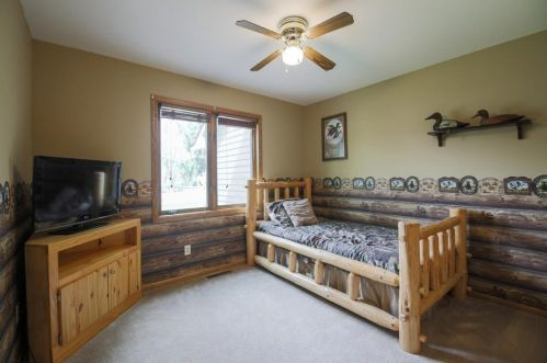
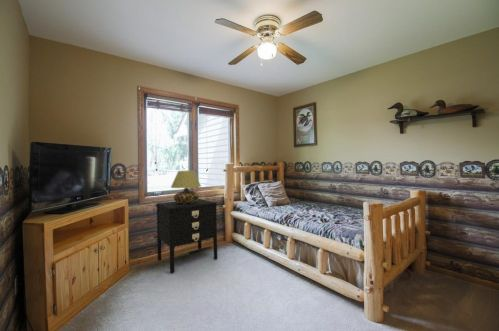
+ table lamp (186, 186)
+ nightstand (187, 231)
